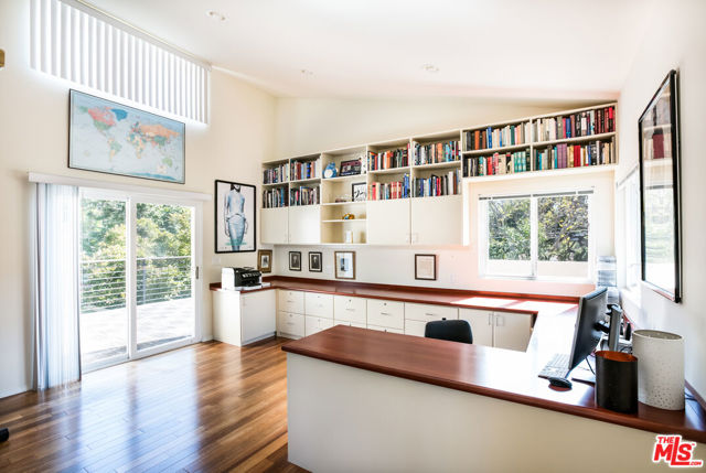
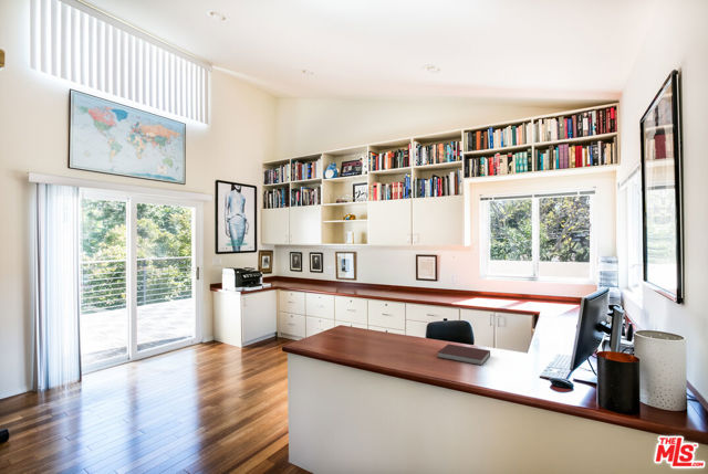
+ notebook (464, 354)
